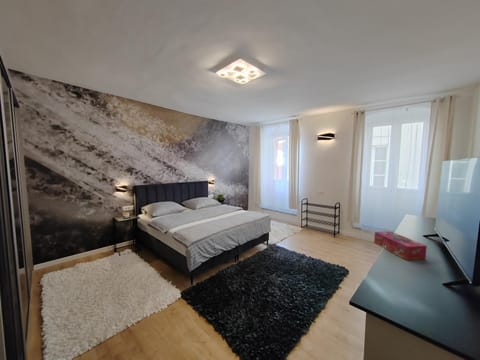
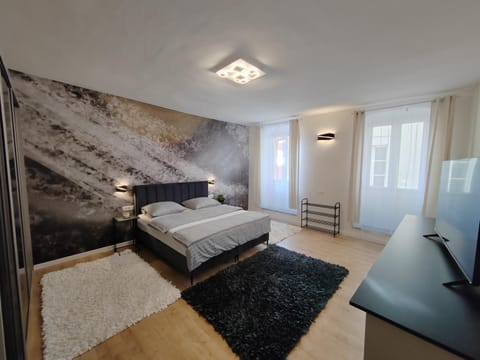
- tissue box (397, 244)
